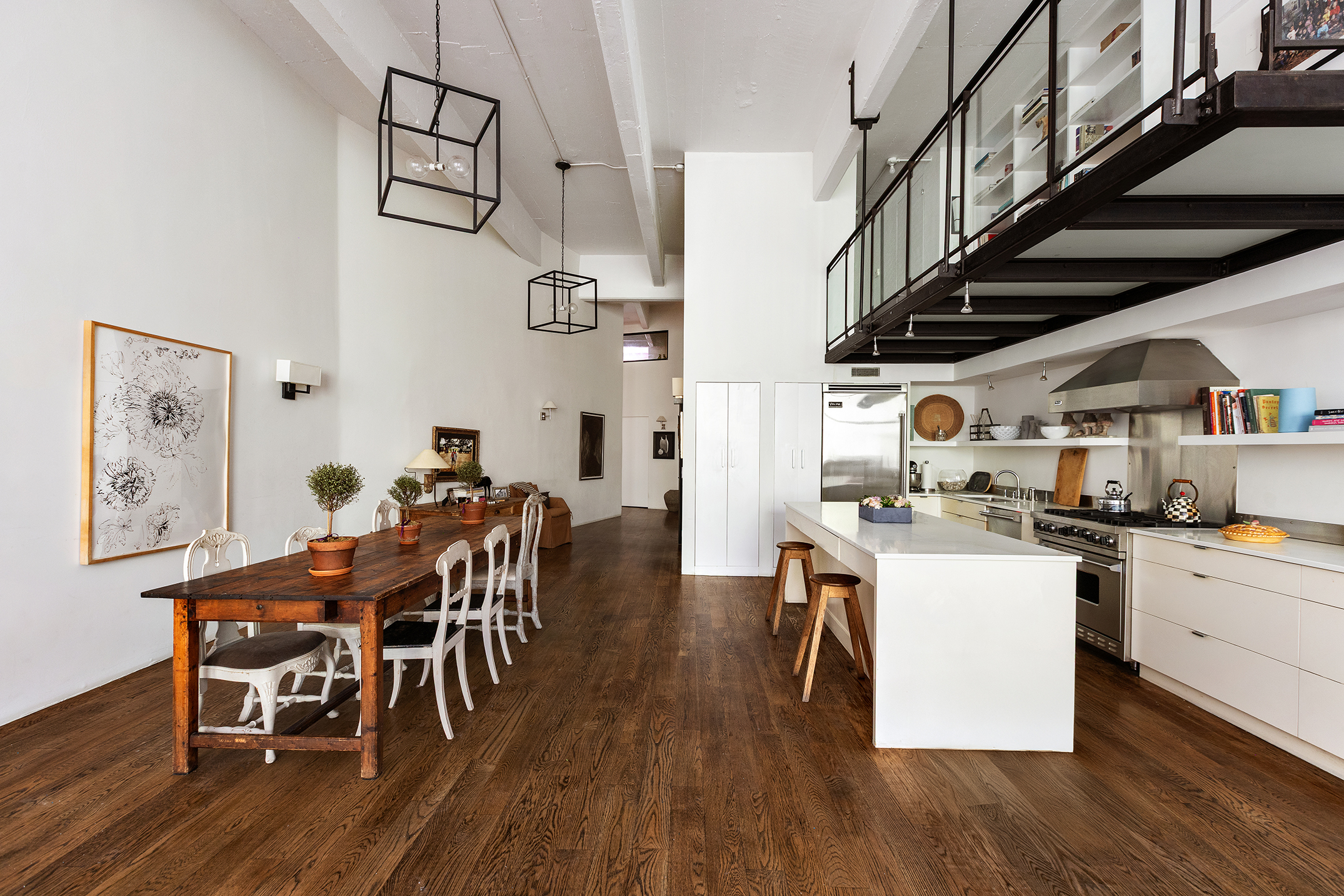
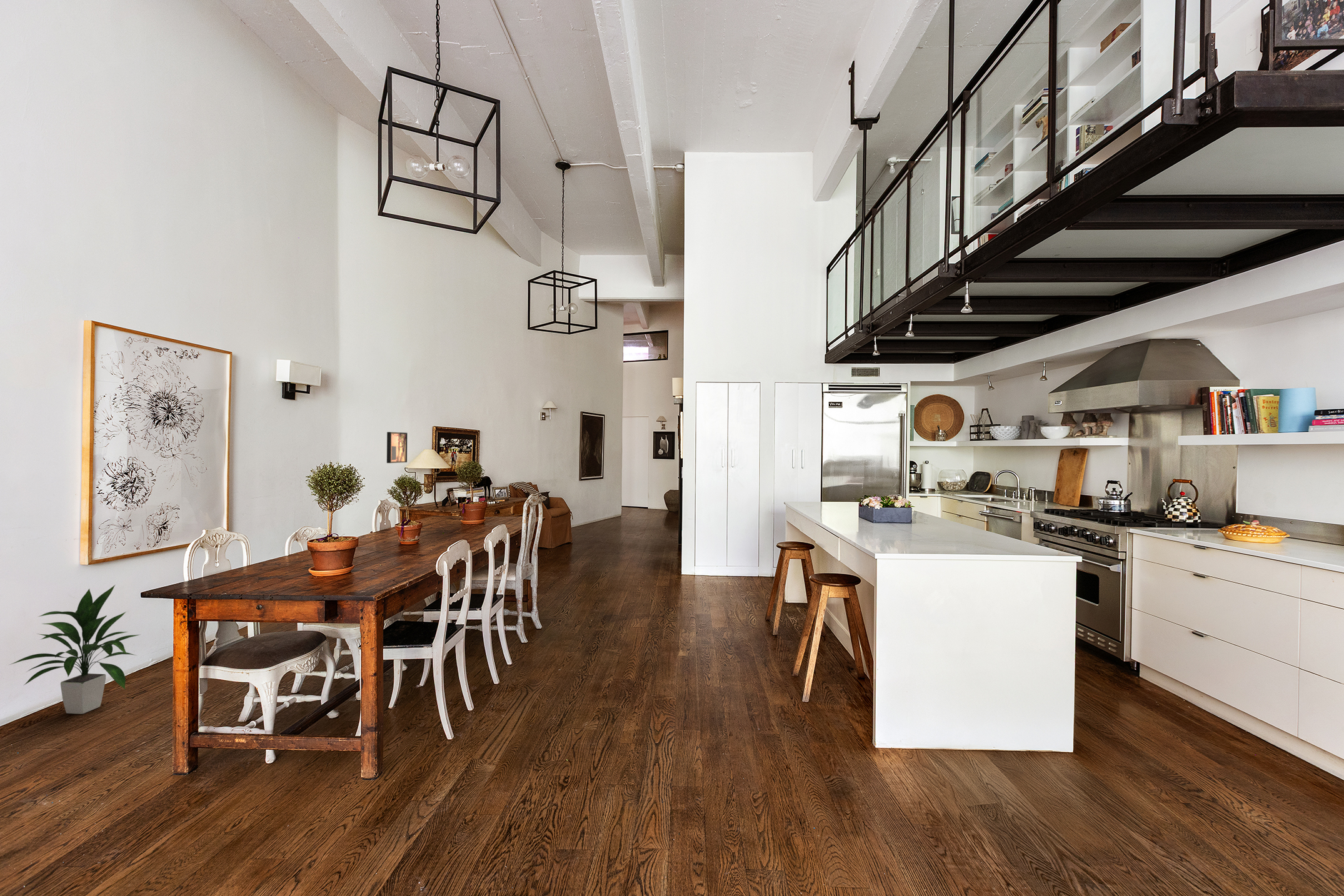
+ indoor plant (84, 651)
+ wall art (397, 447)
